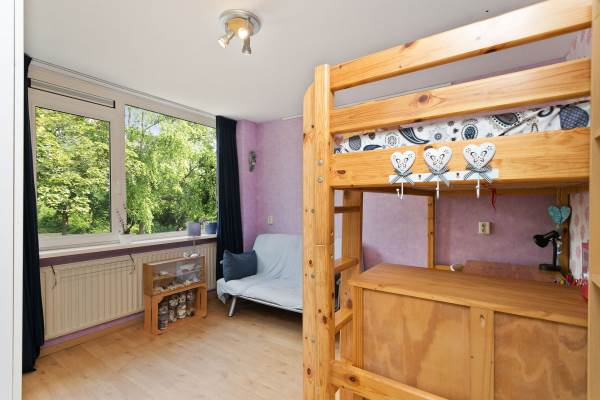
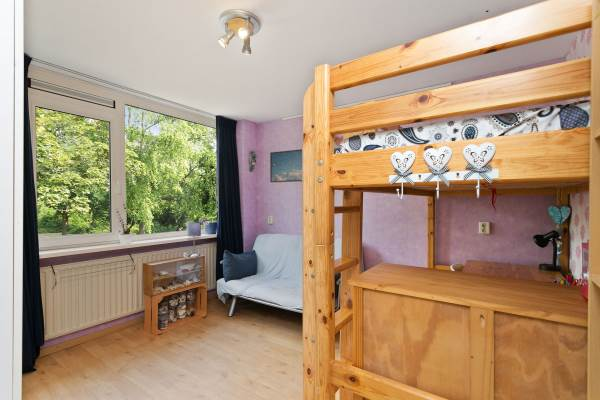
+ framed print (289, 166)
